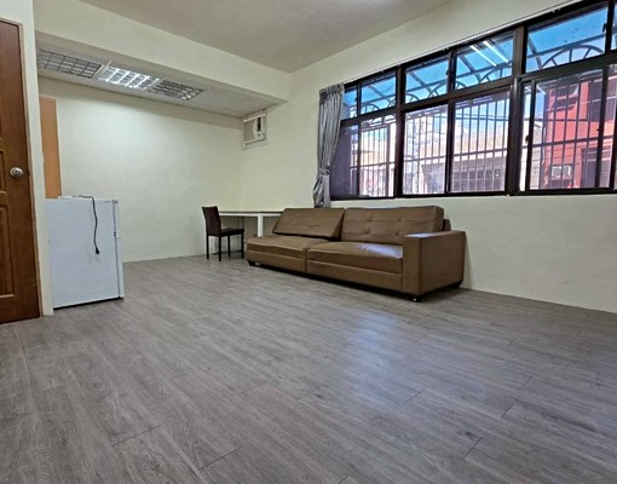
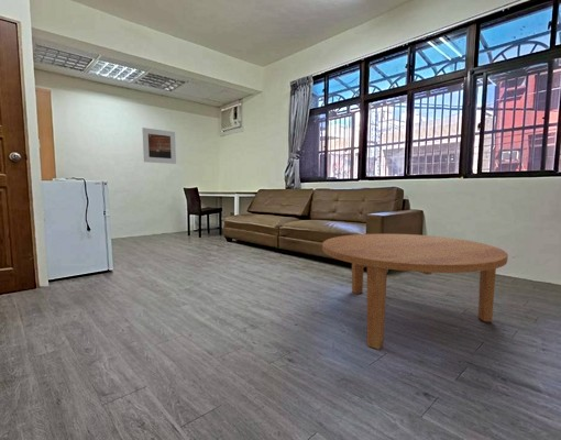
+ coffee table (404, 270)
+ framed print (160, 146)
